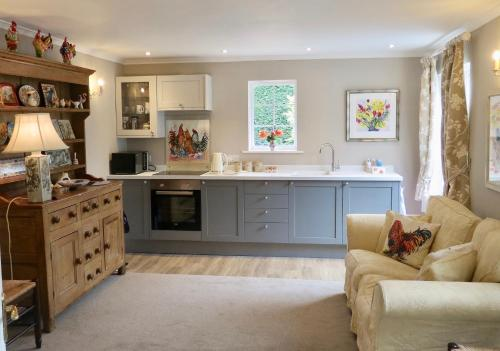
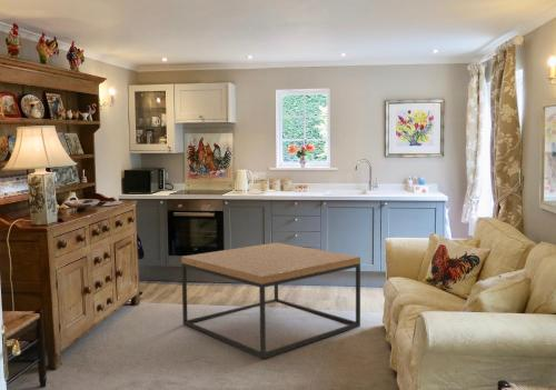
+ coffee table (275, 291)
